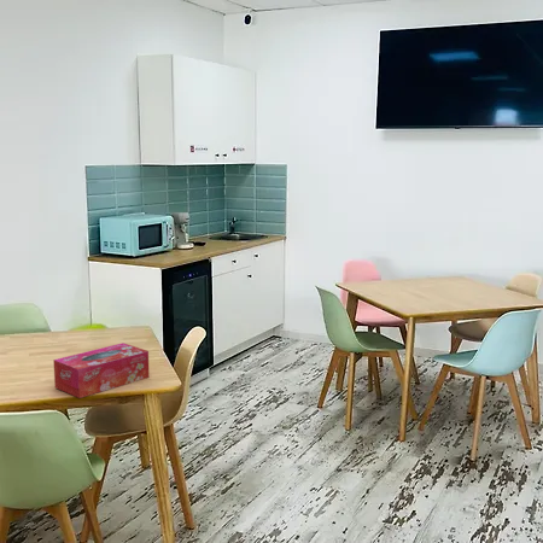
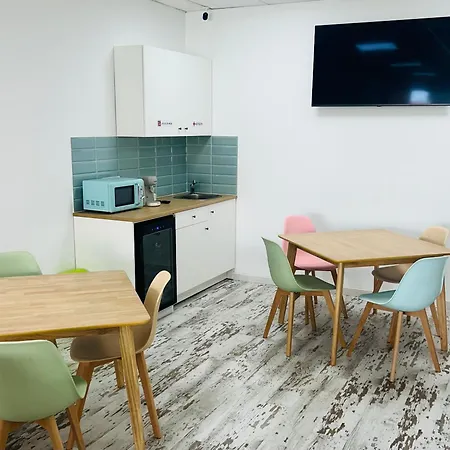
- tissue box (103, 368)
